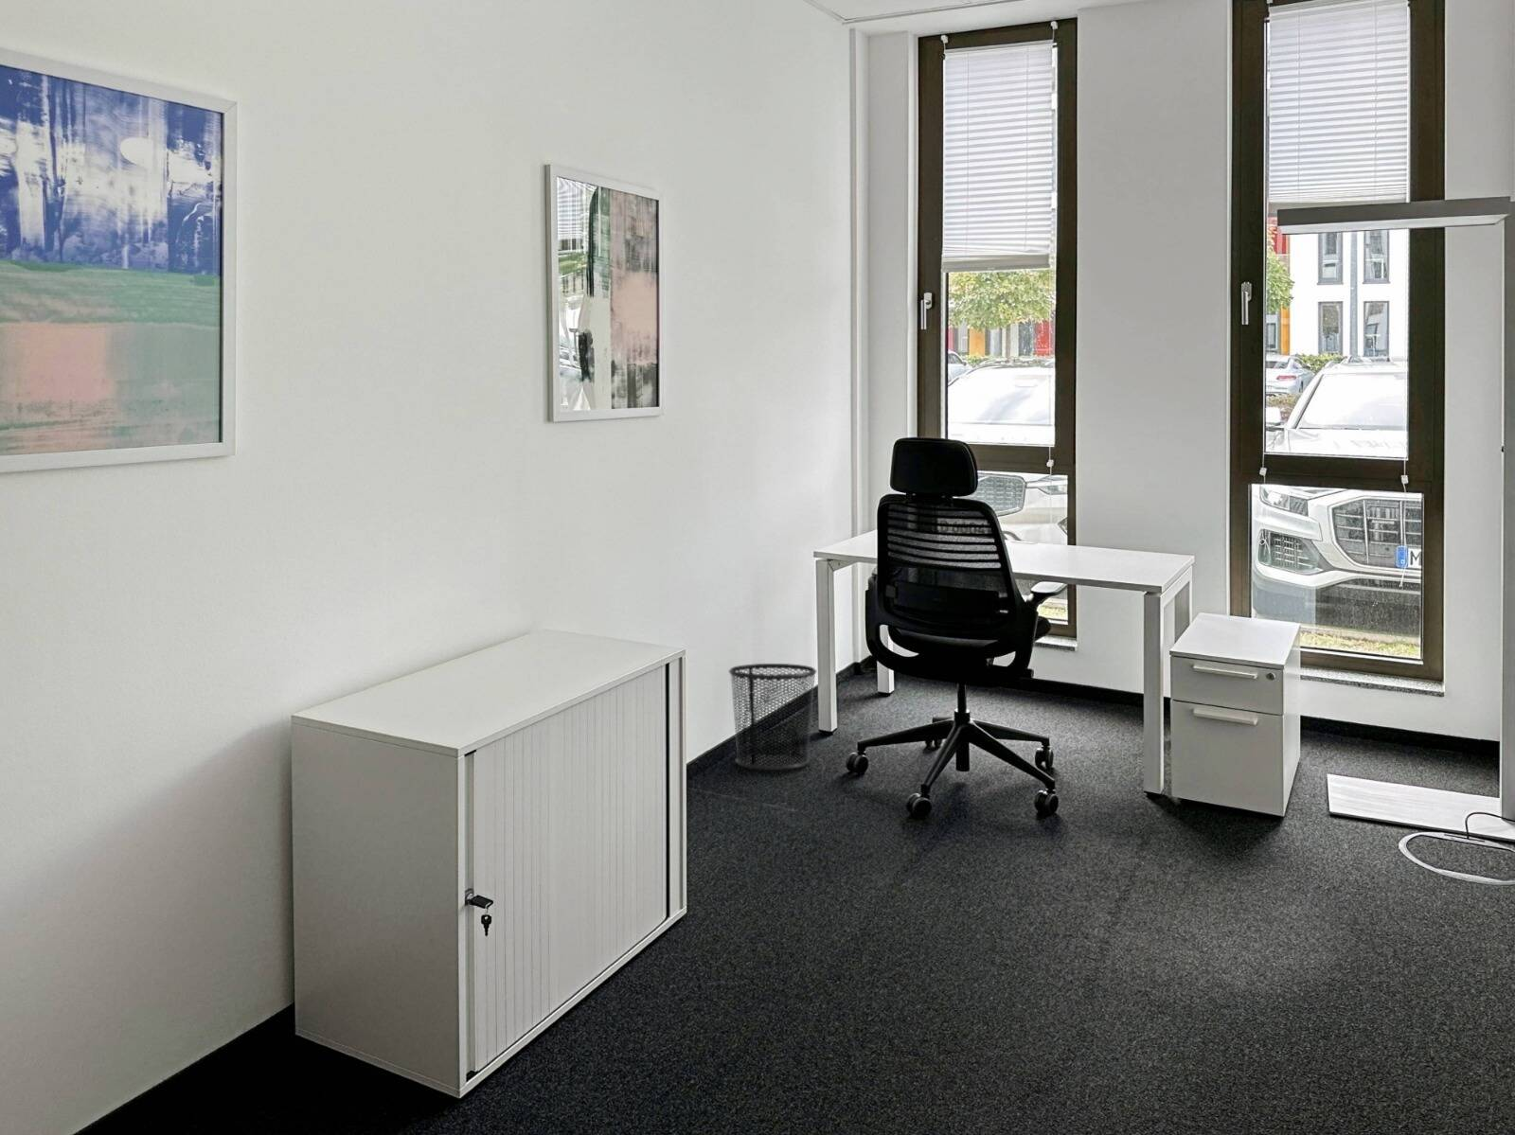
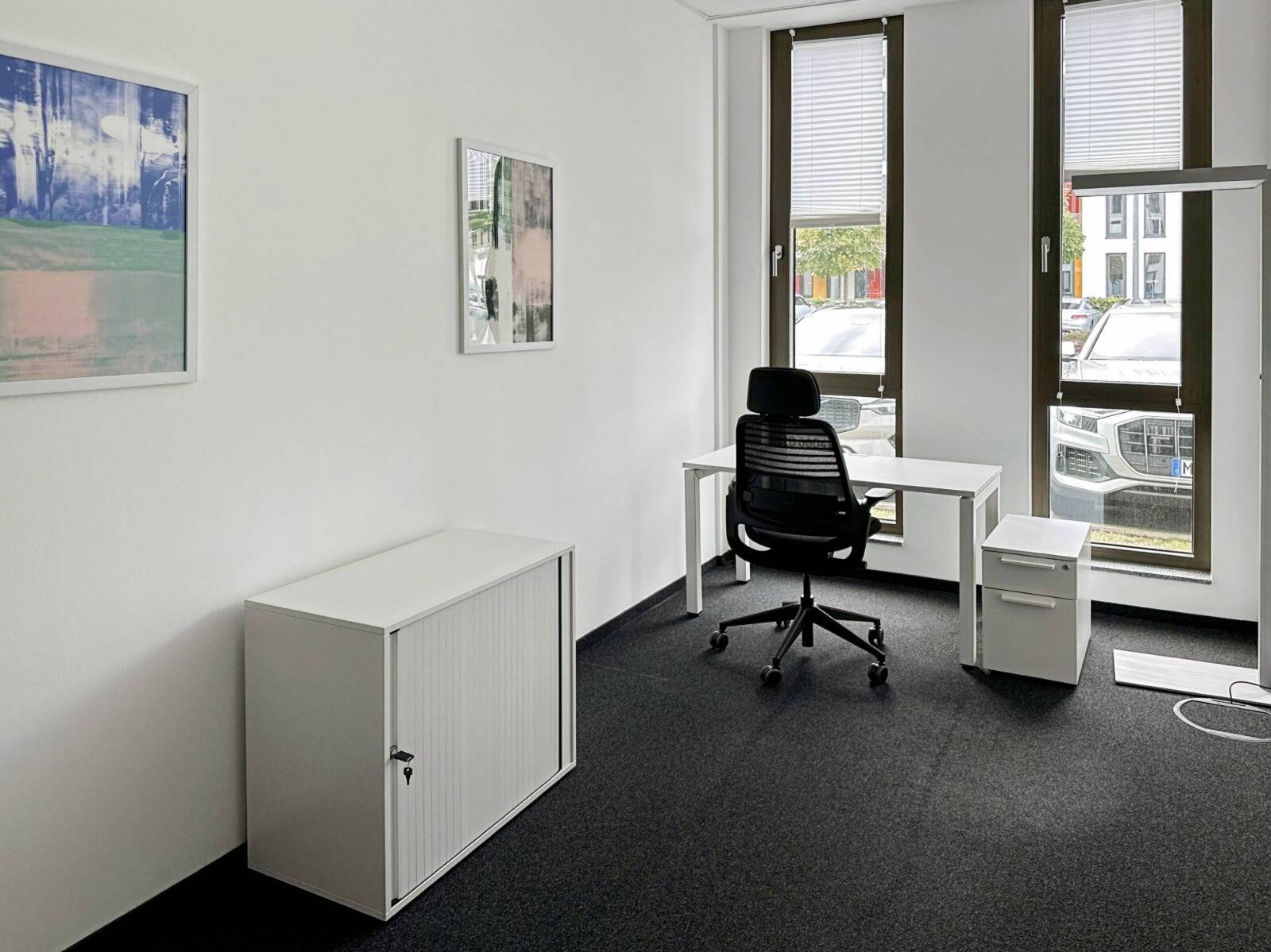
- waste bin (772, 715)
